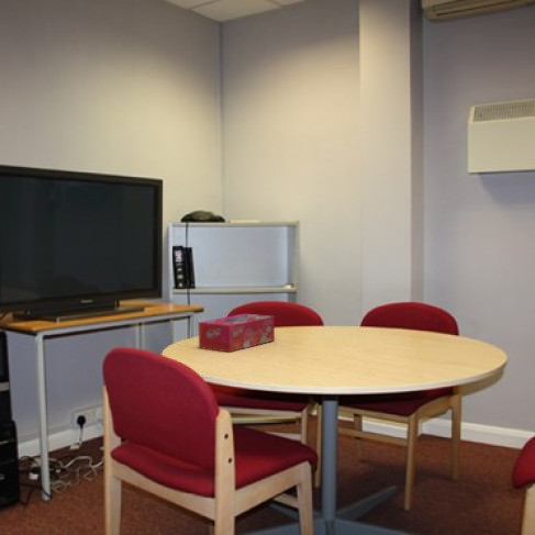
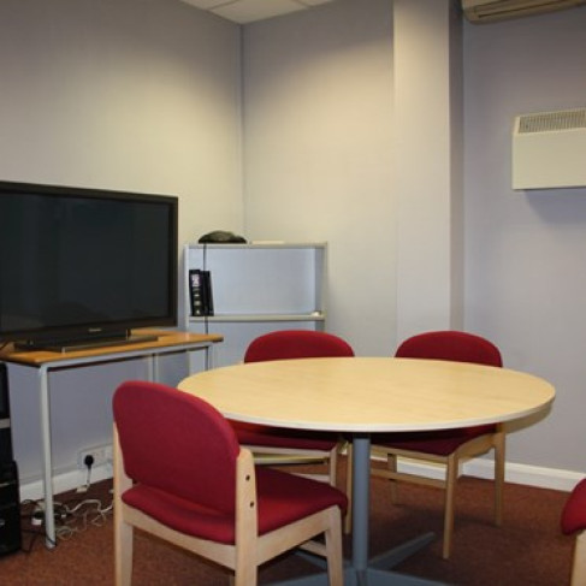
- tissue box (237, 331)
